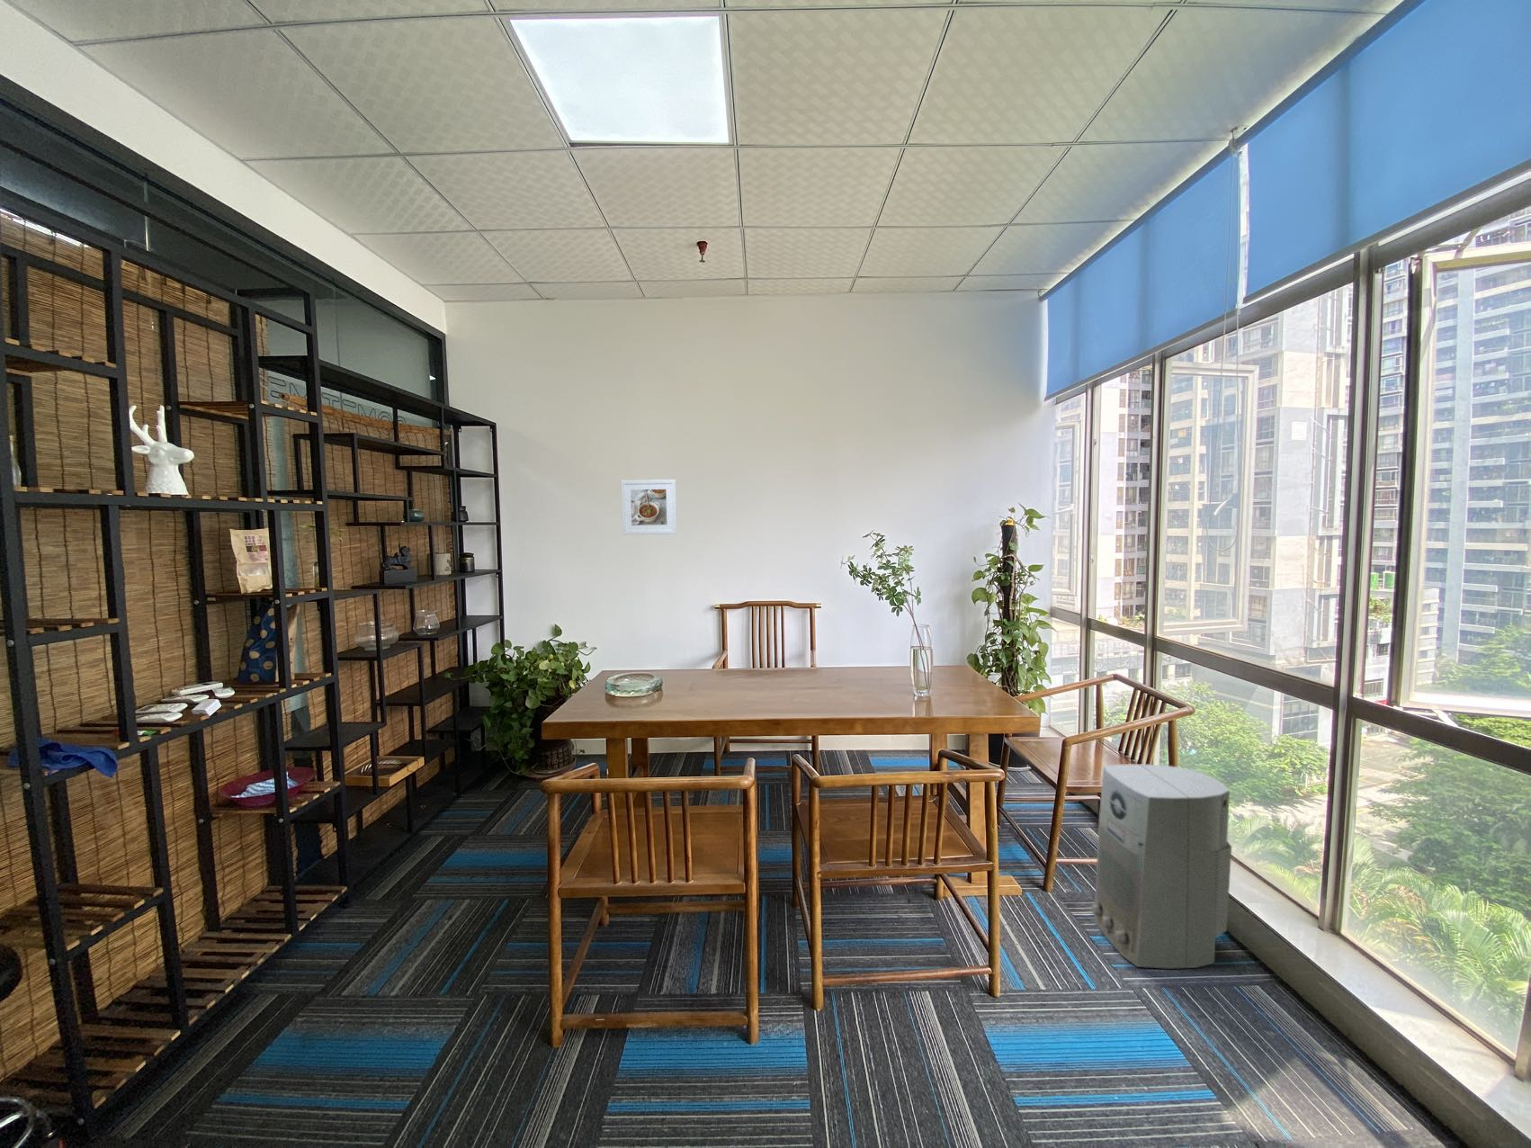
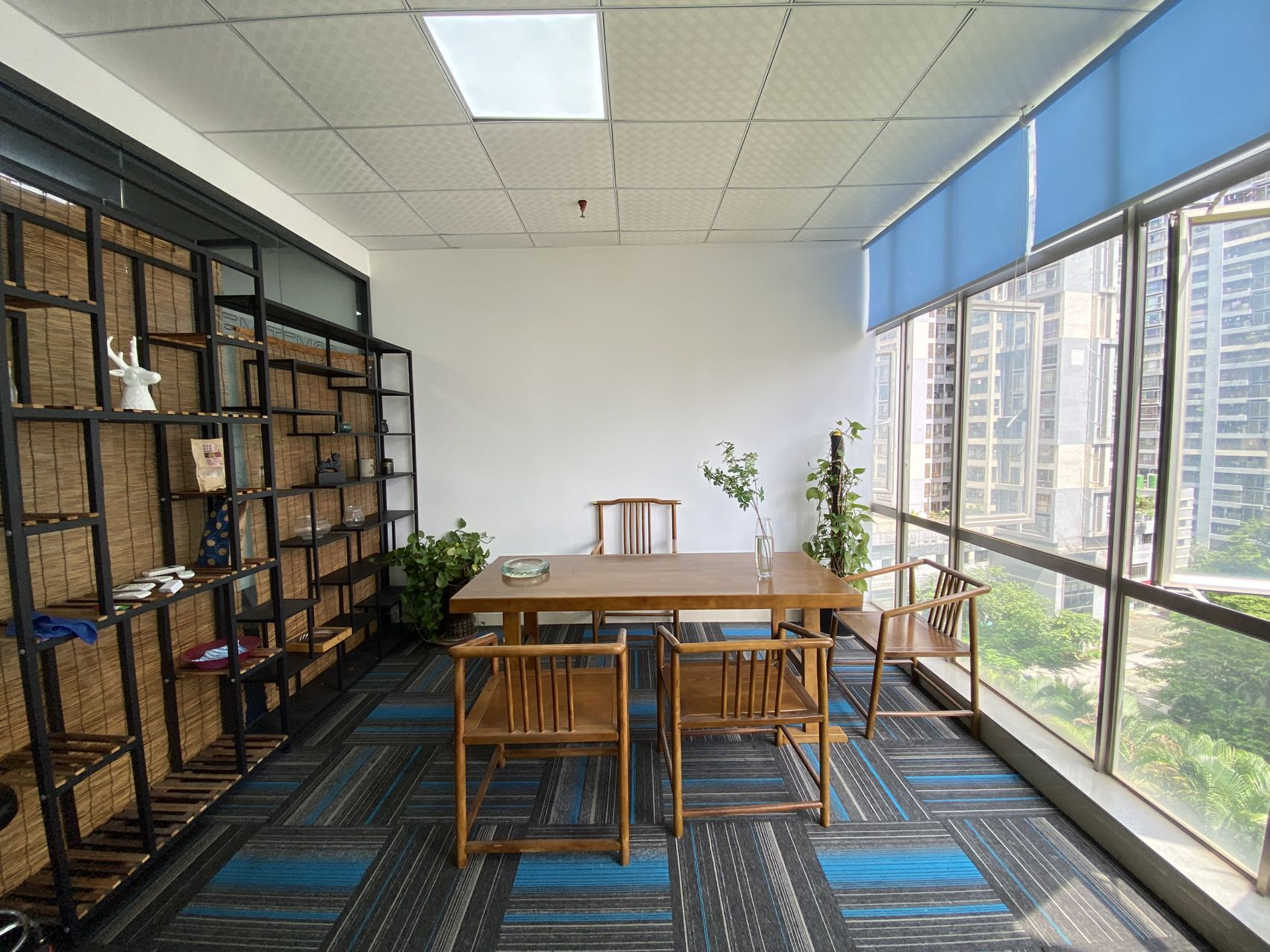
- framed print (649, 506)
- air purifier (1161, 860)
